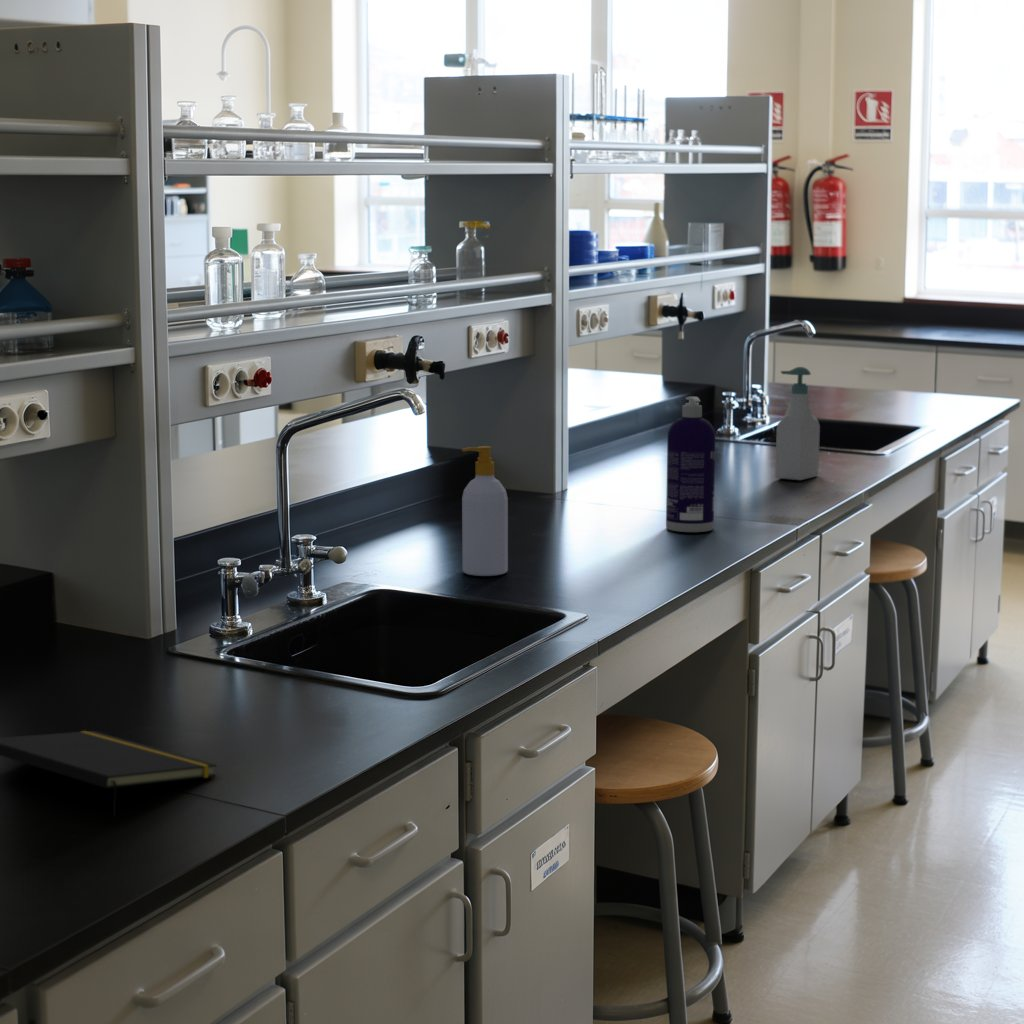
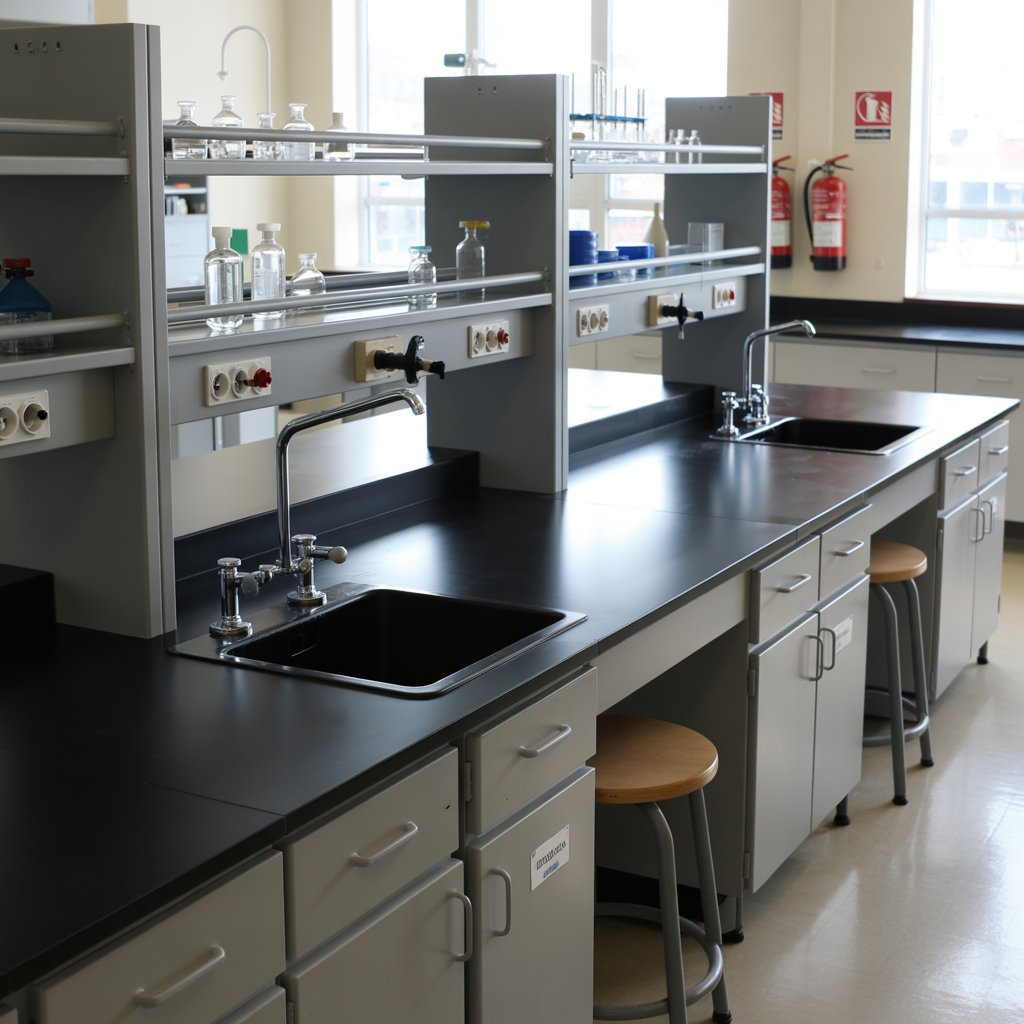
- soap bottle (483, 509)
- notepad (99, 757)
- spray bottle (690, 462)
- soap bottle (795, 422)
